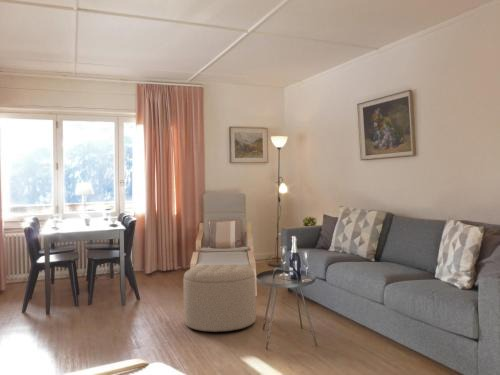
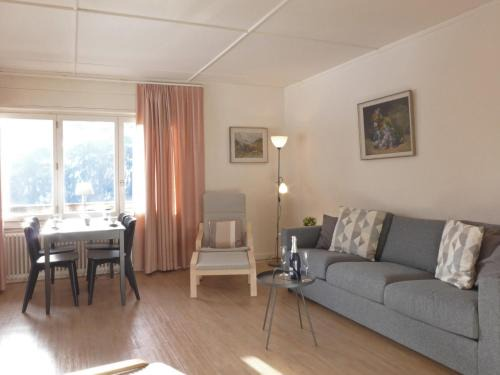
- ottoman (219, 294)
